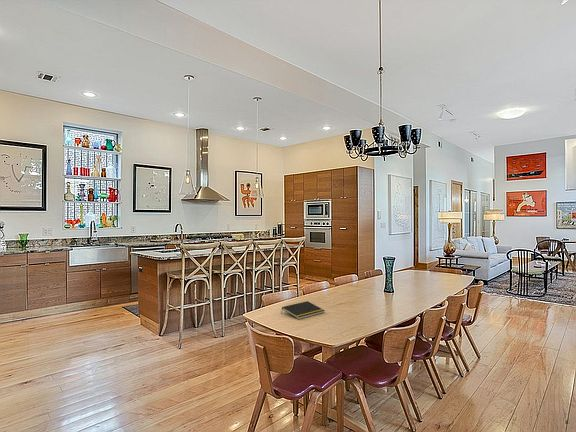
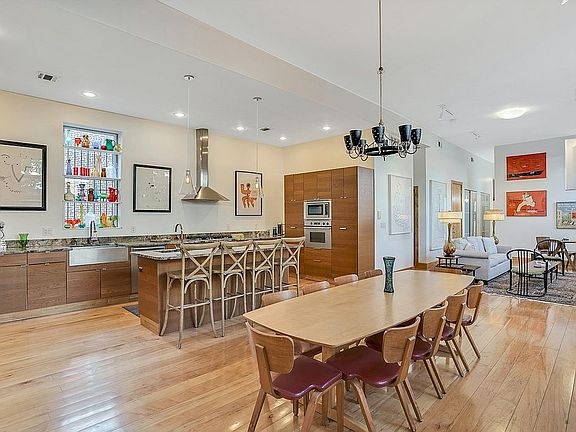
- notepad (303, 309)
